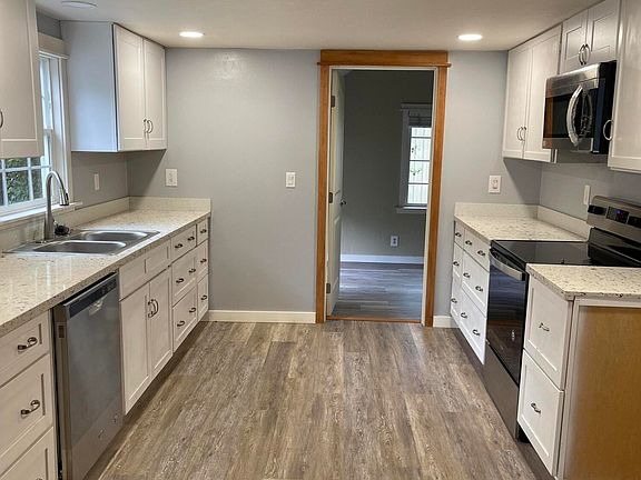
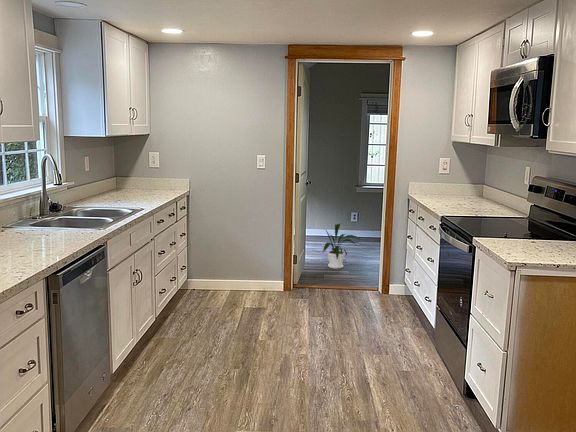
+ house plant (337, 245)
